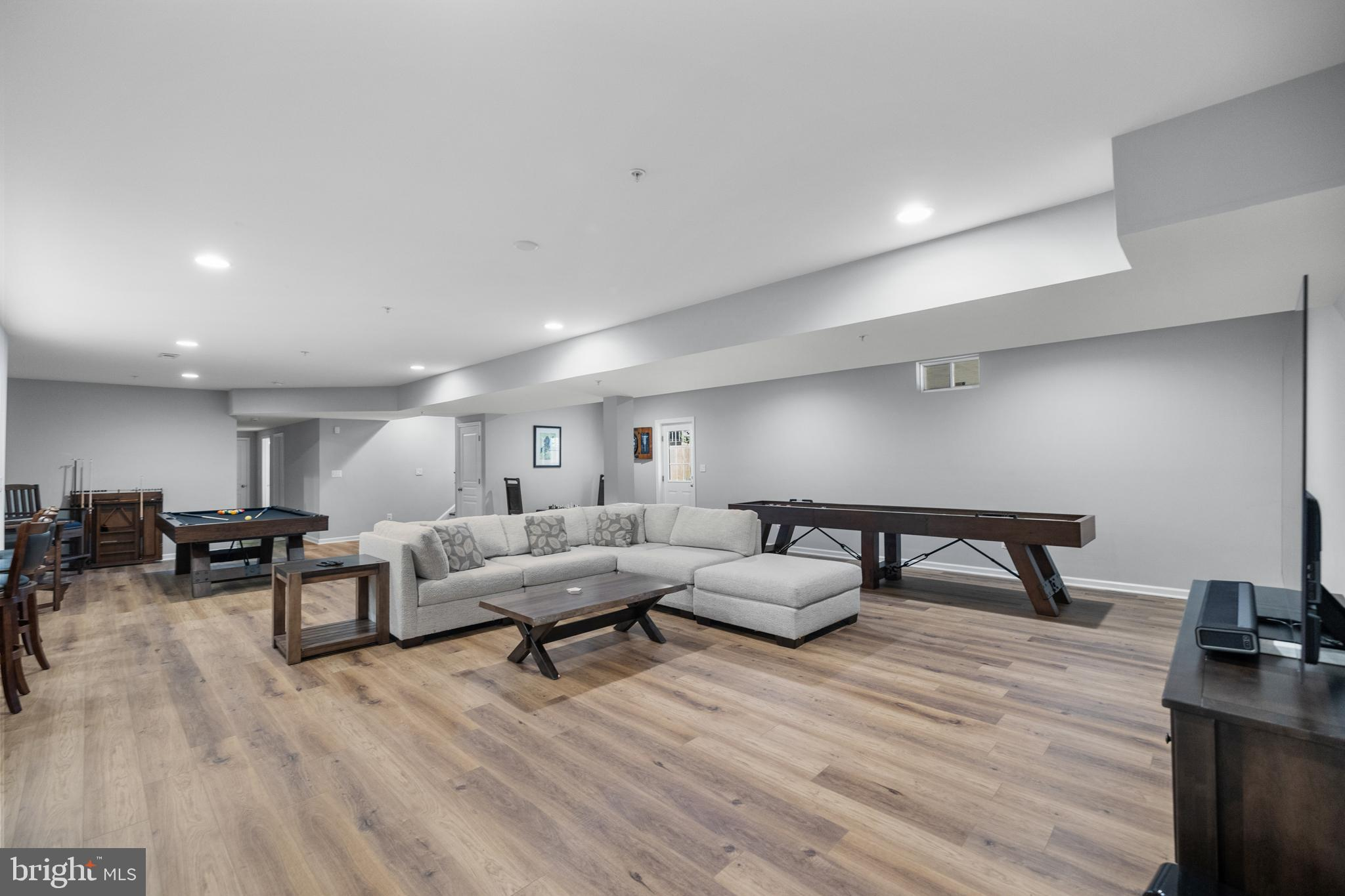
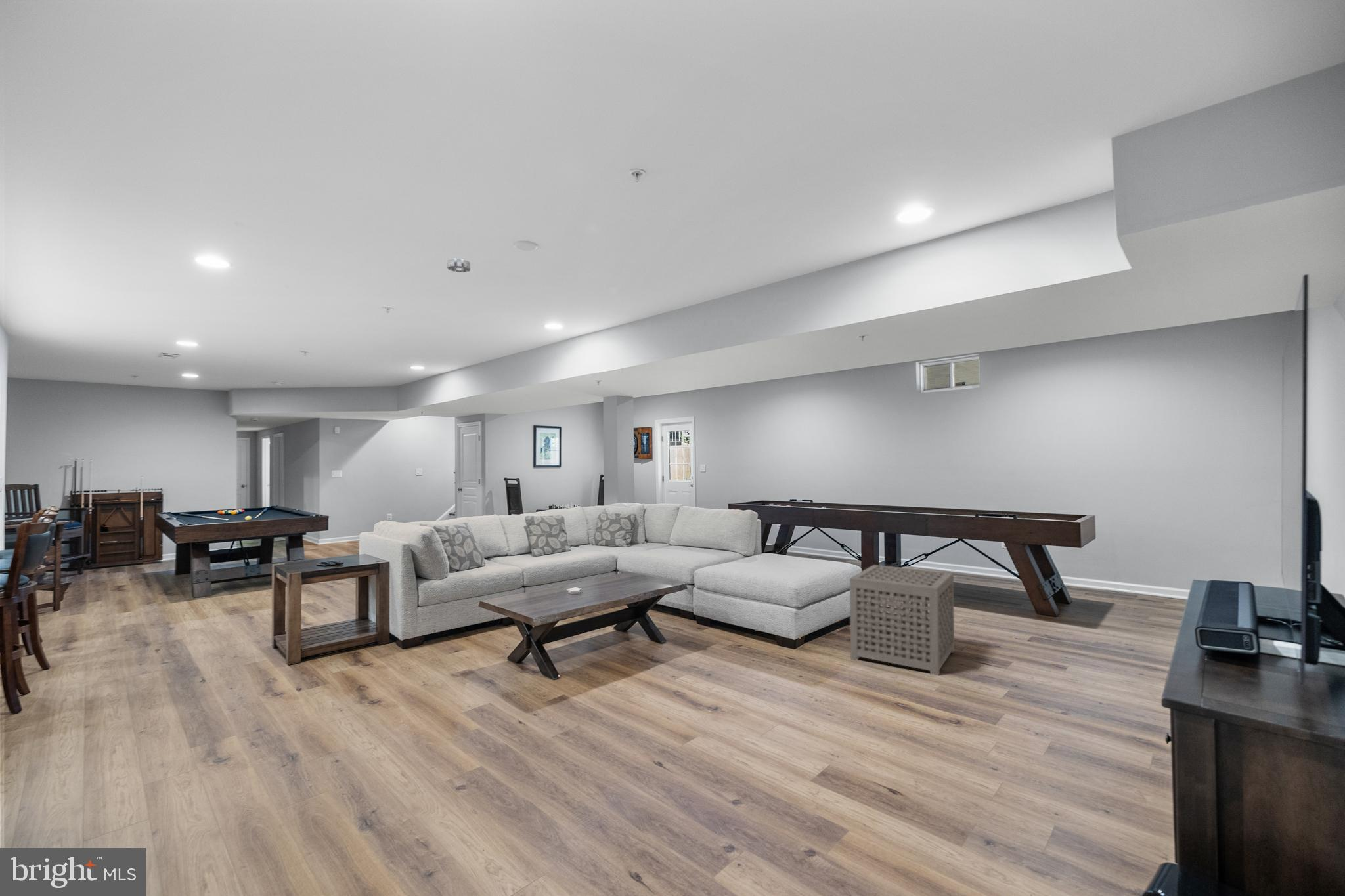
+ side table (902, 615)
+ smoke detector (458, 265)
